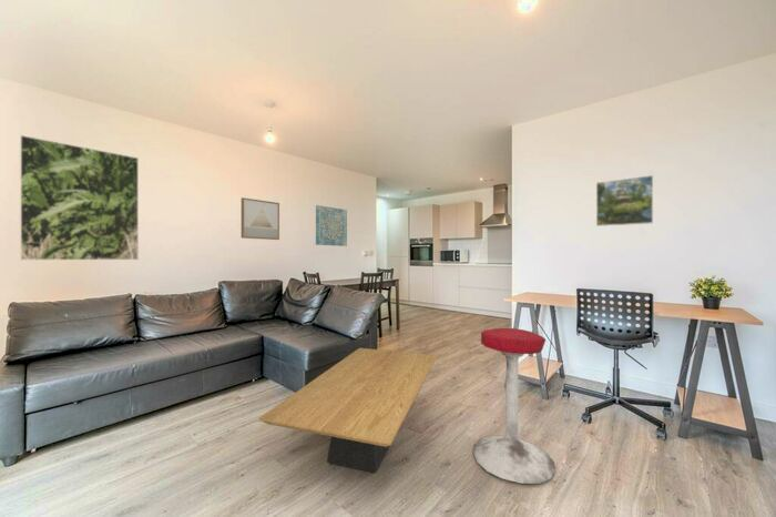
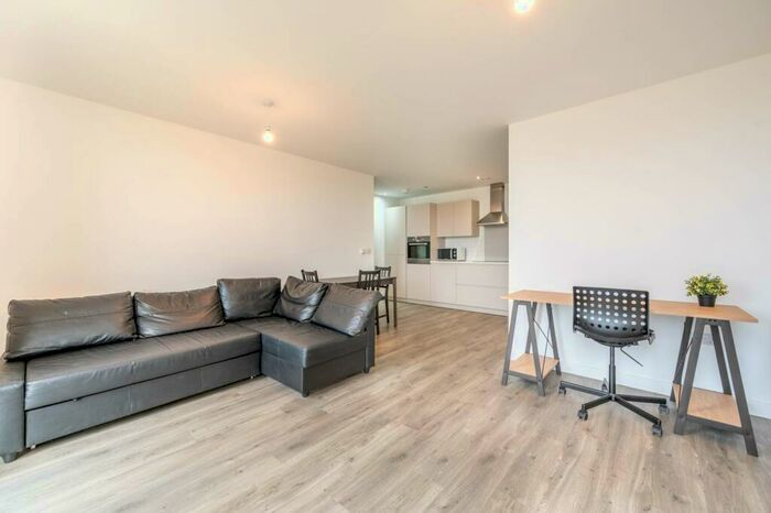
- coffee table (369, 408)
- wall art (331, 226)
- stool (512, 395)
- wall art (261, 220)
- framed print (623, 202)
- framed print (84, 203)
